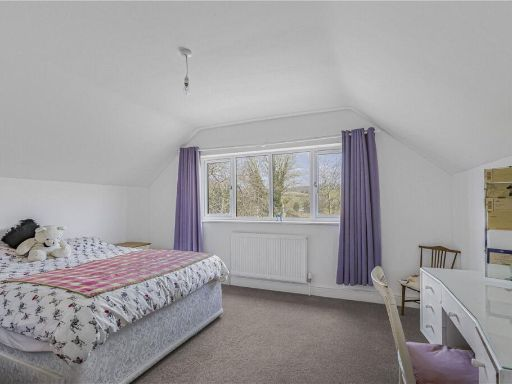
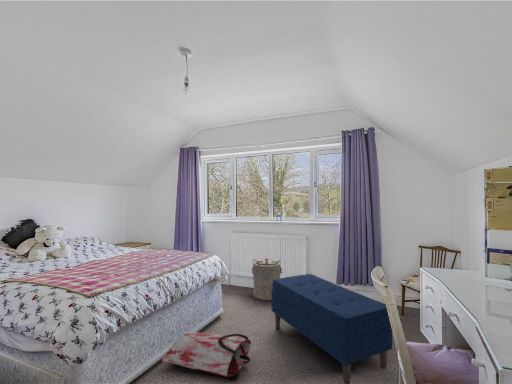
+ laundry hamper (265, 276)
+ bag (208, 349)
+ bench (323, 317)
